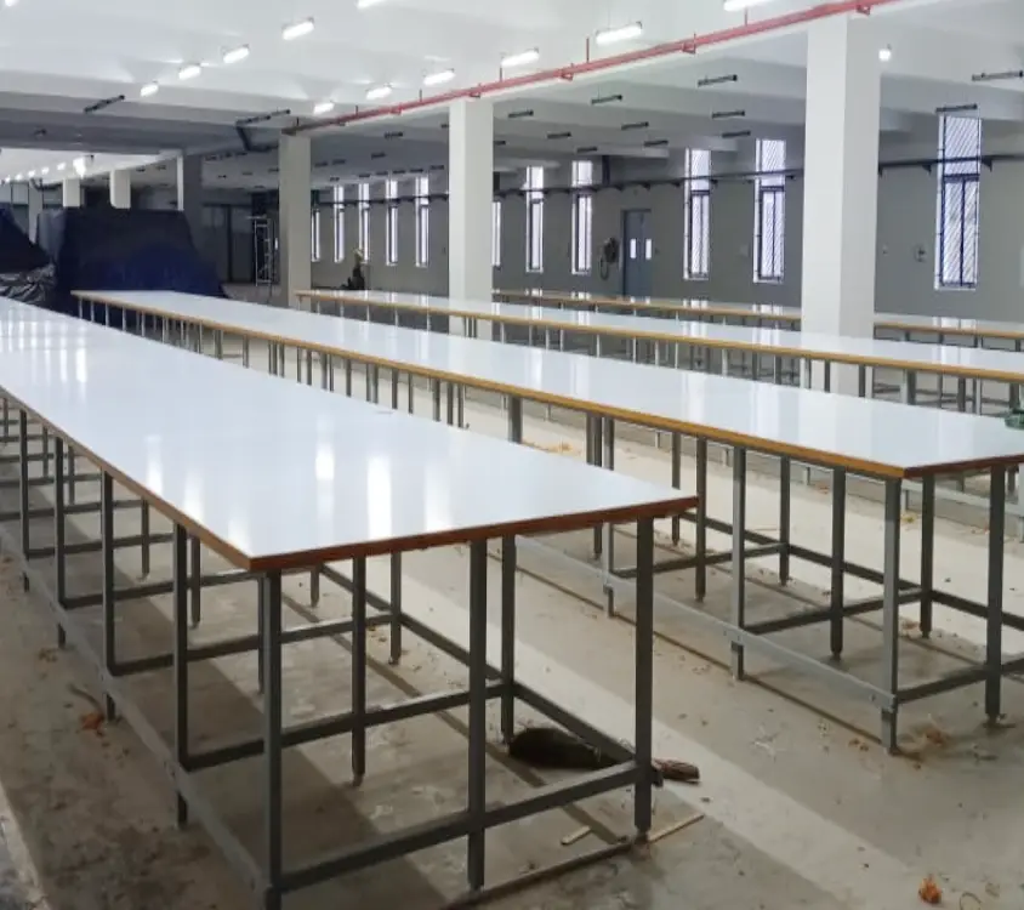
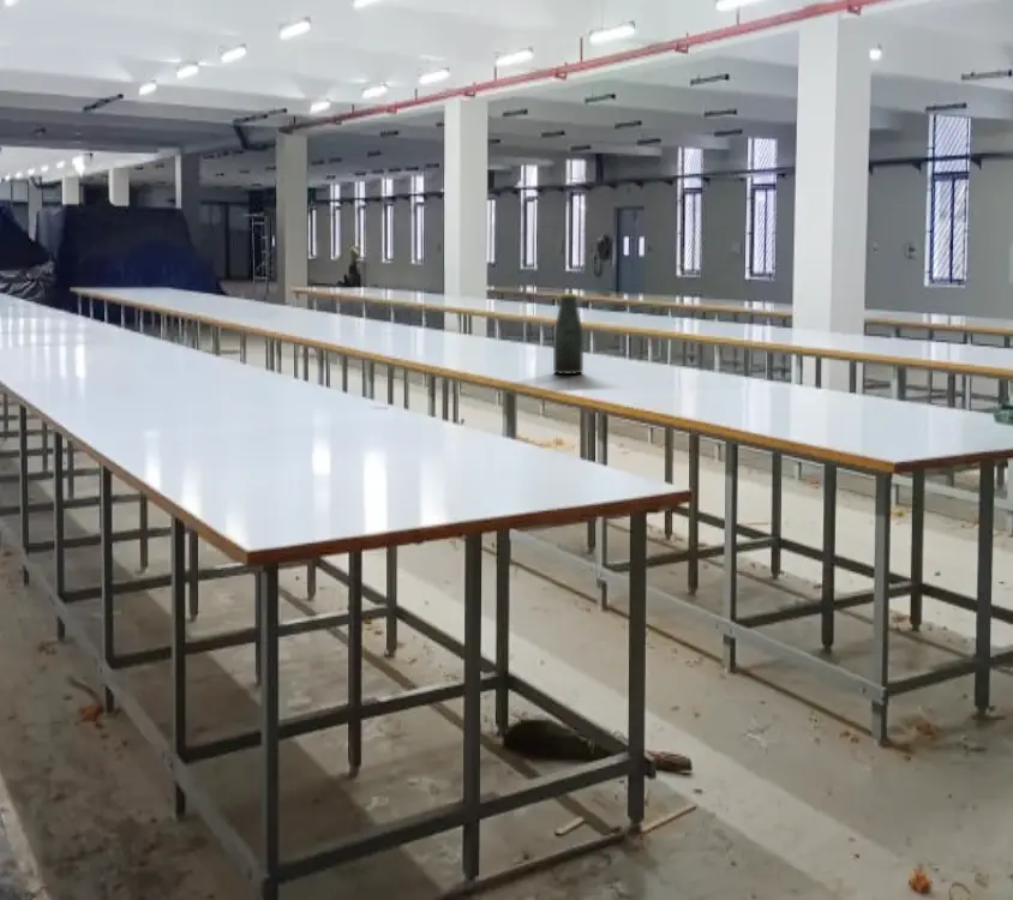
+ bottle (568, 334)
